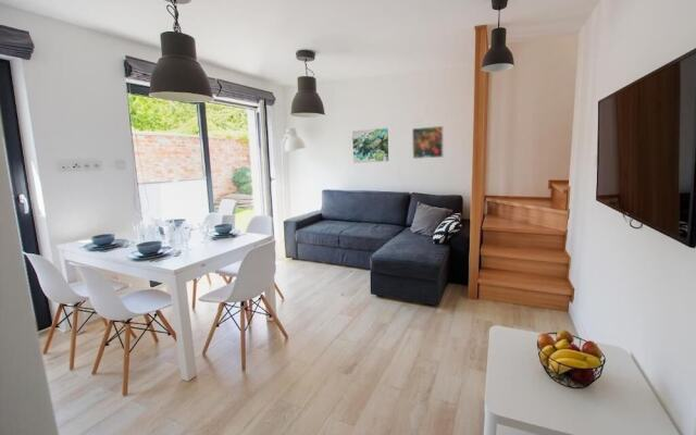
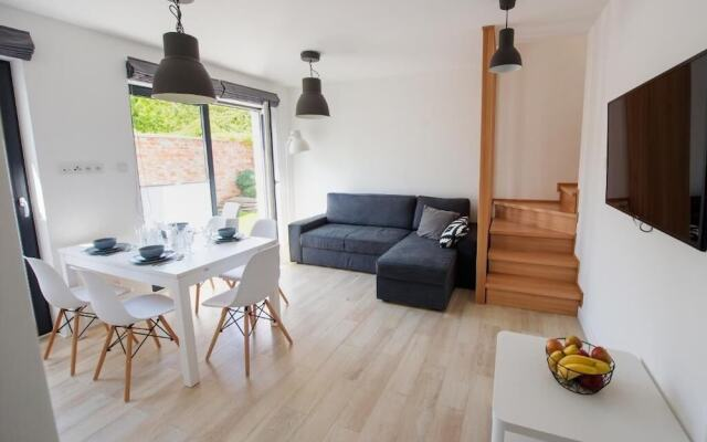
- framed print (427, 142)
- wall art (370, 146)
